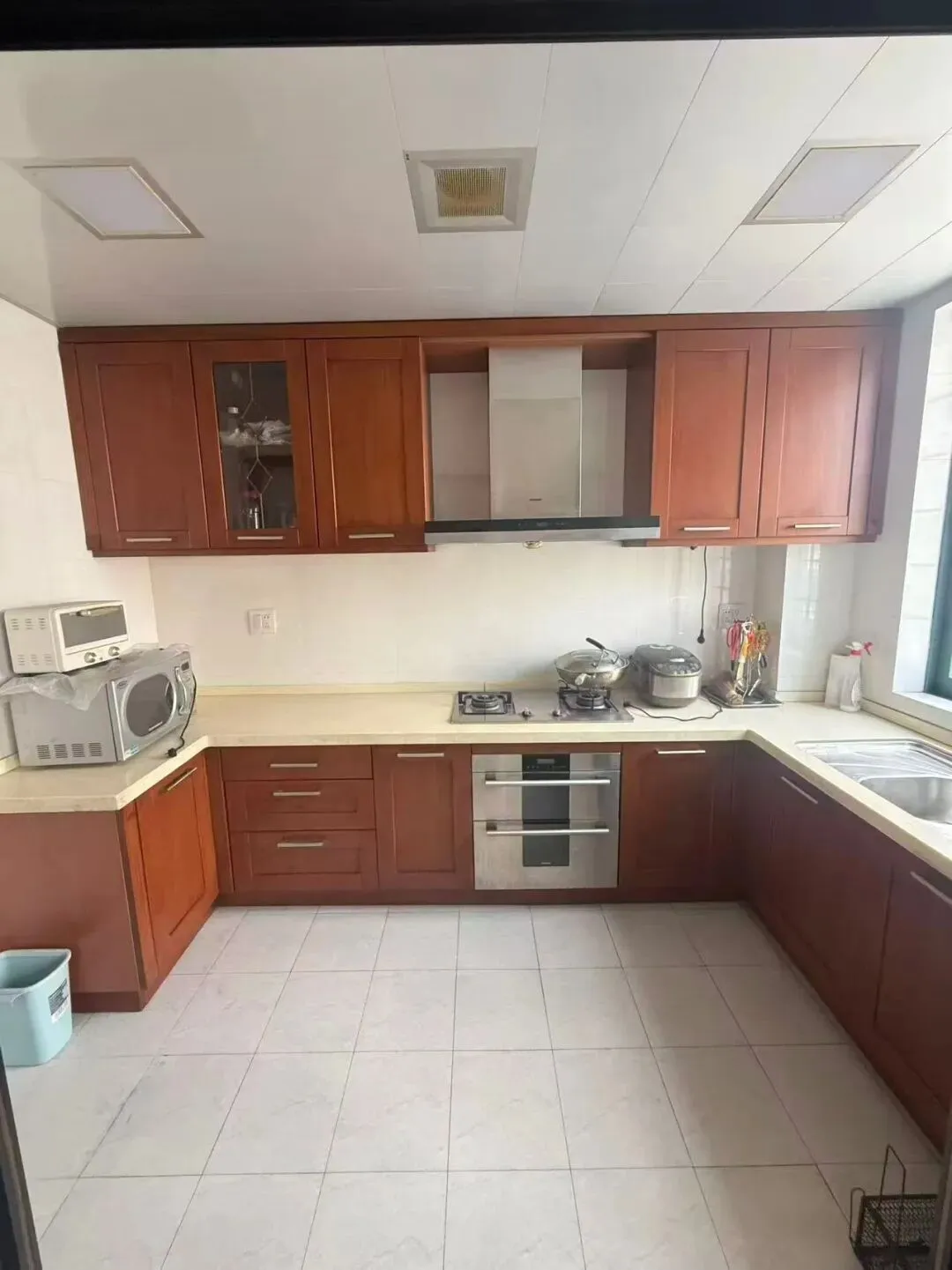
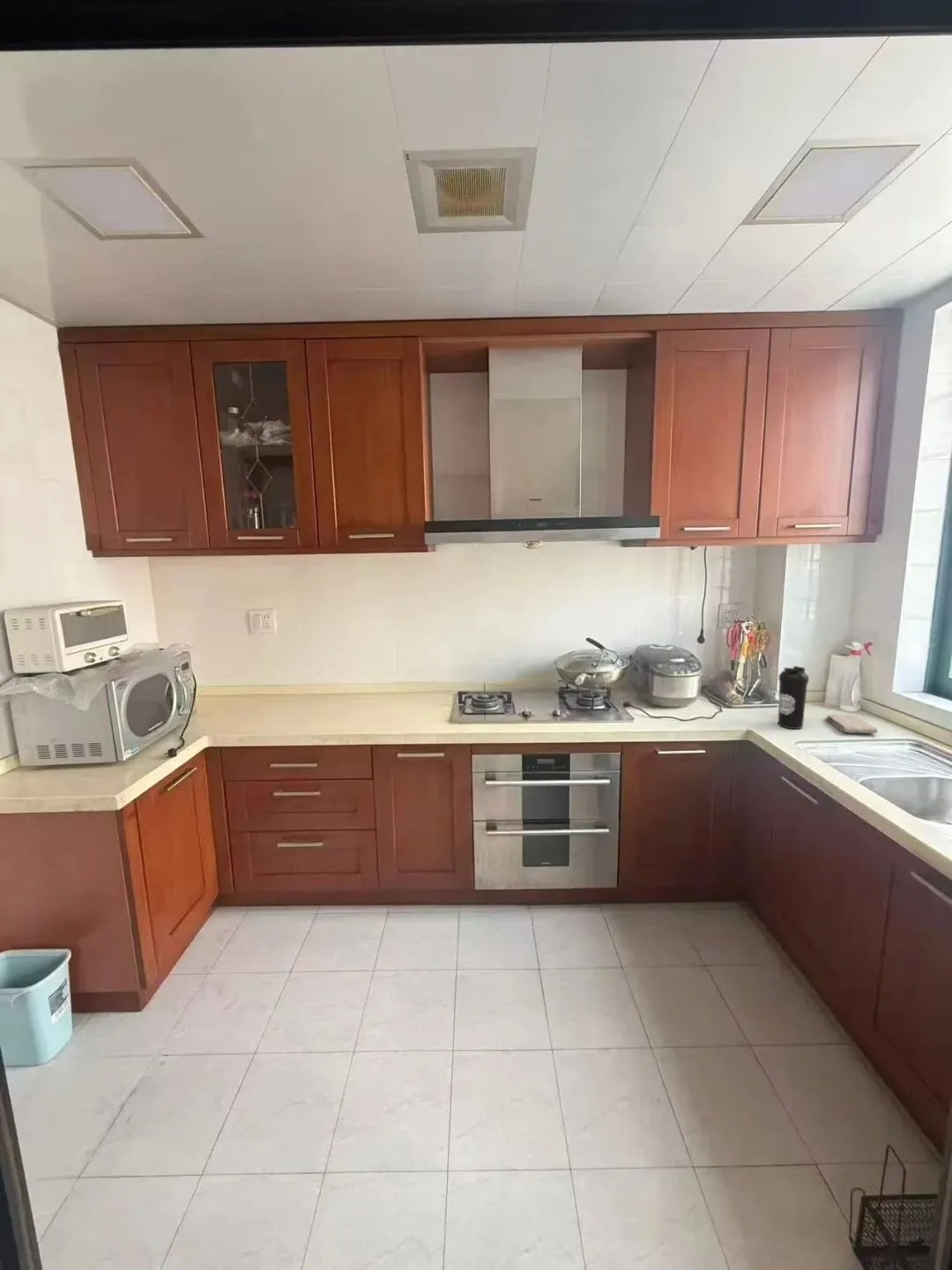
+ water bottle (792, 696)
+ washcloth (850, 723)
